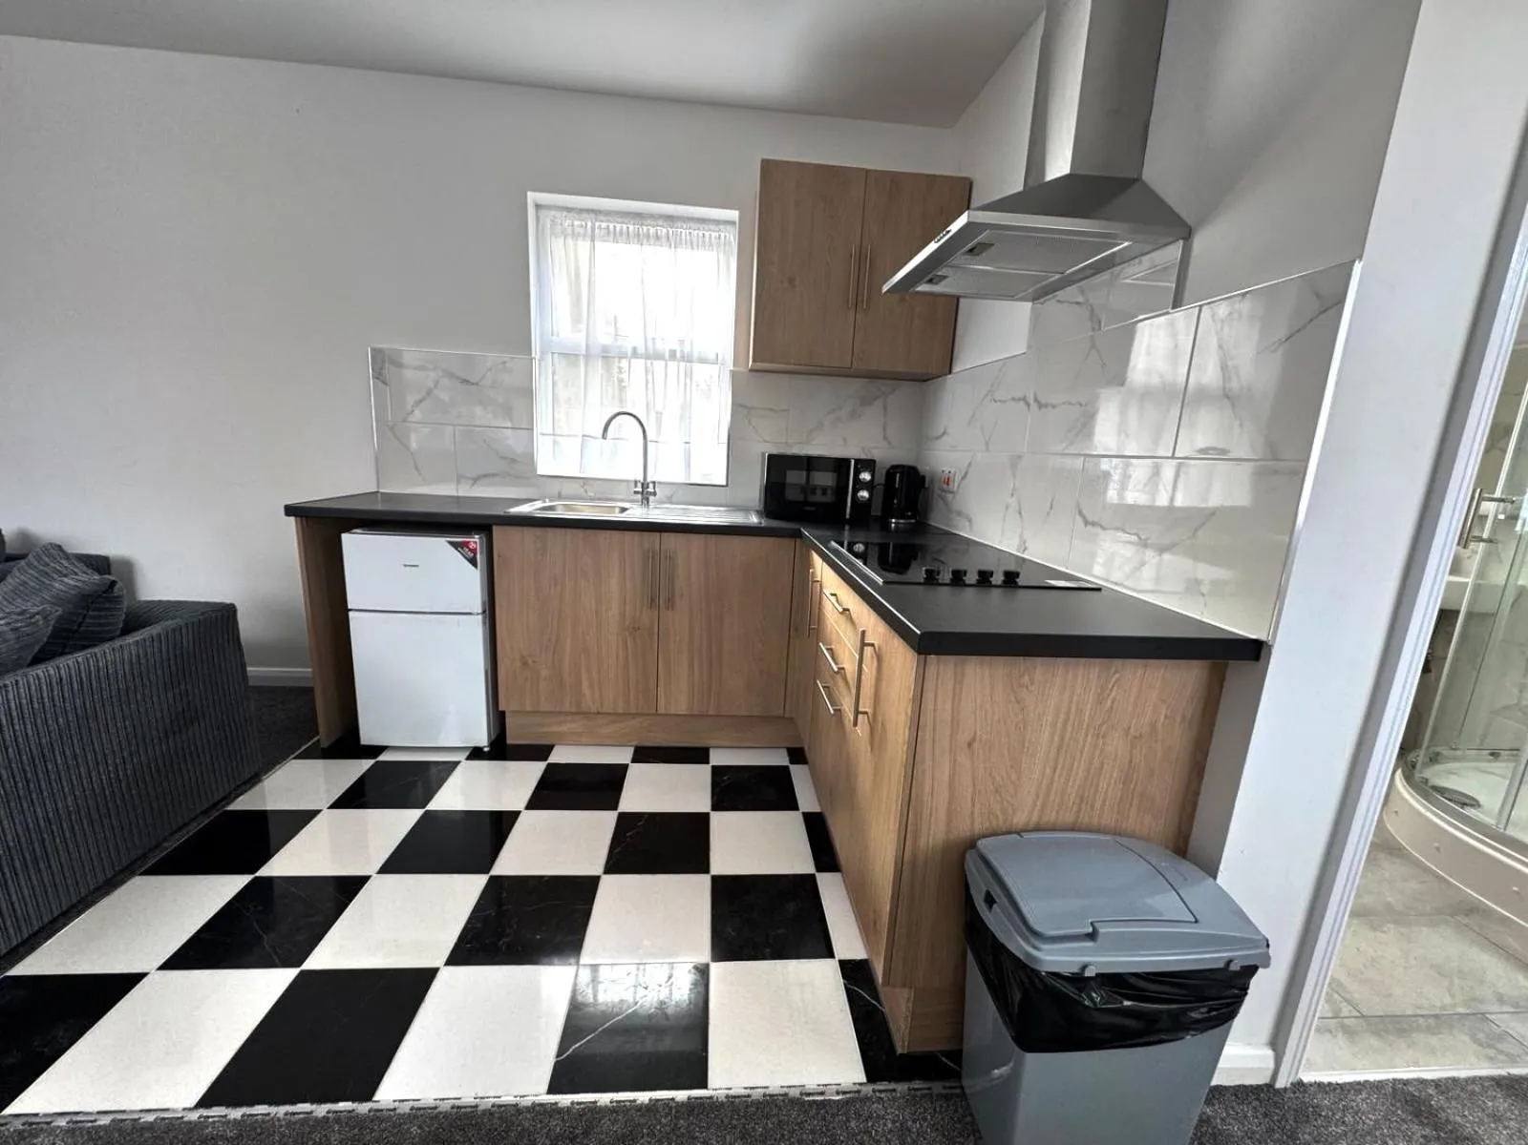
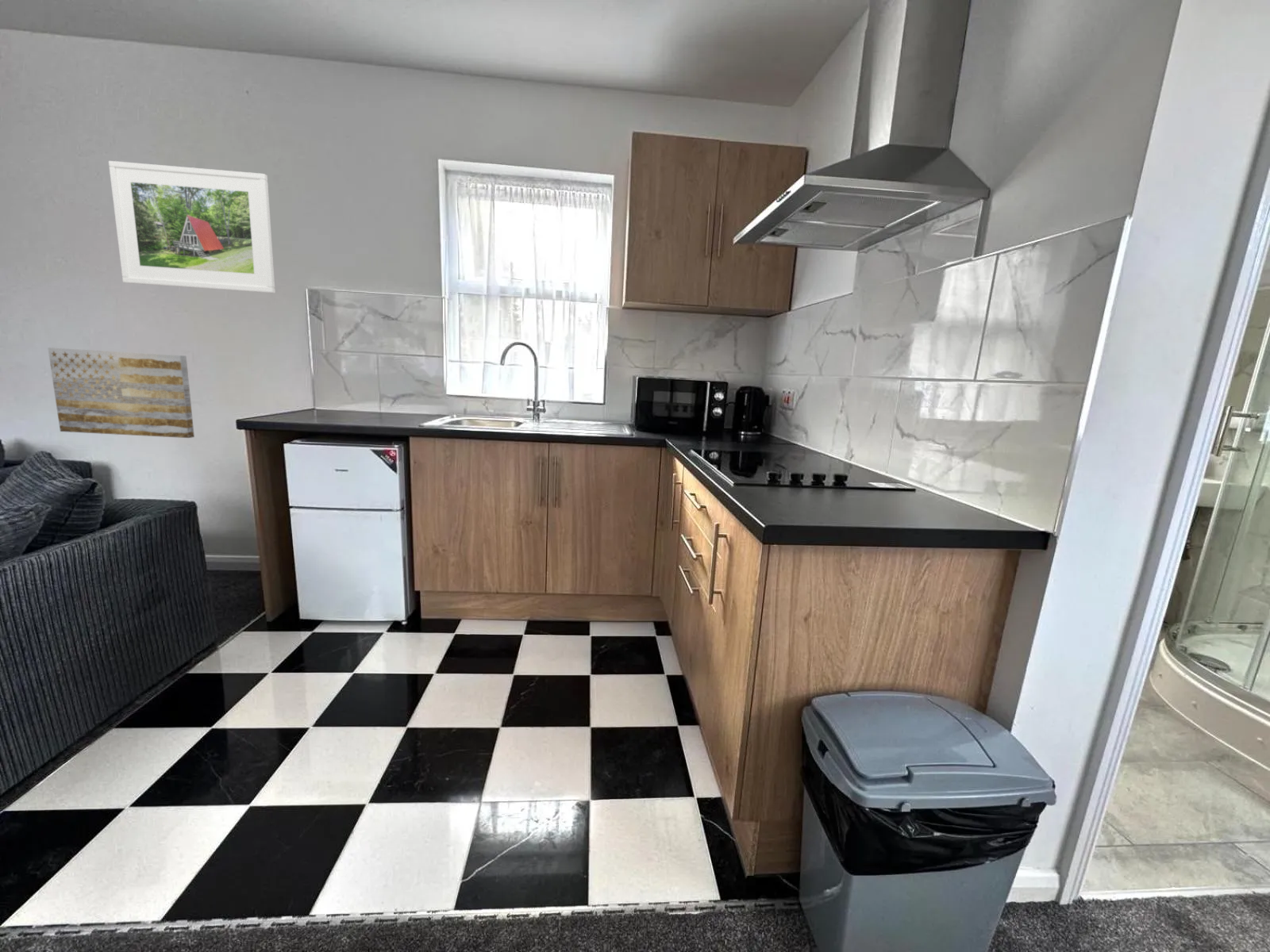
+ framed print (194, 228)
+ wall art (123, 393)
